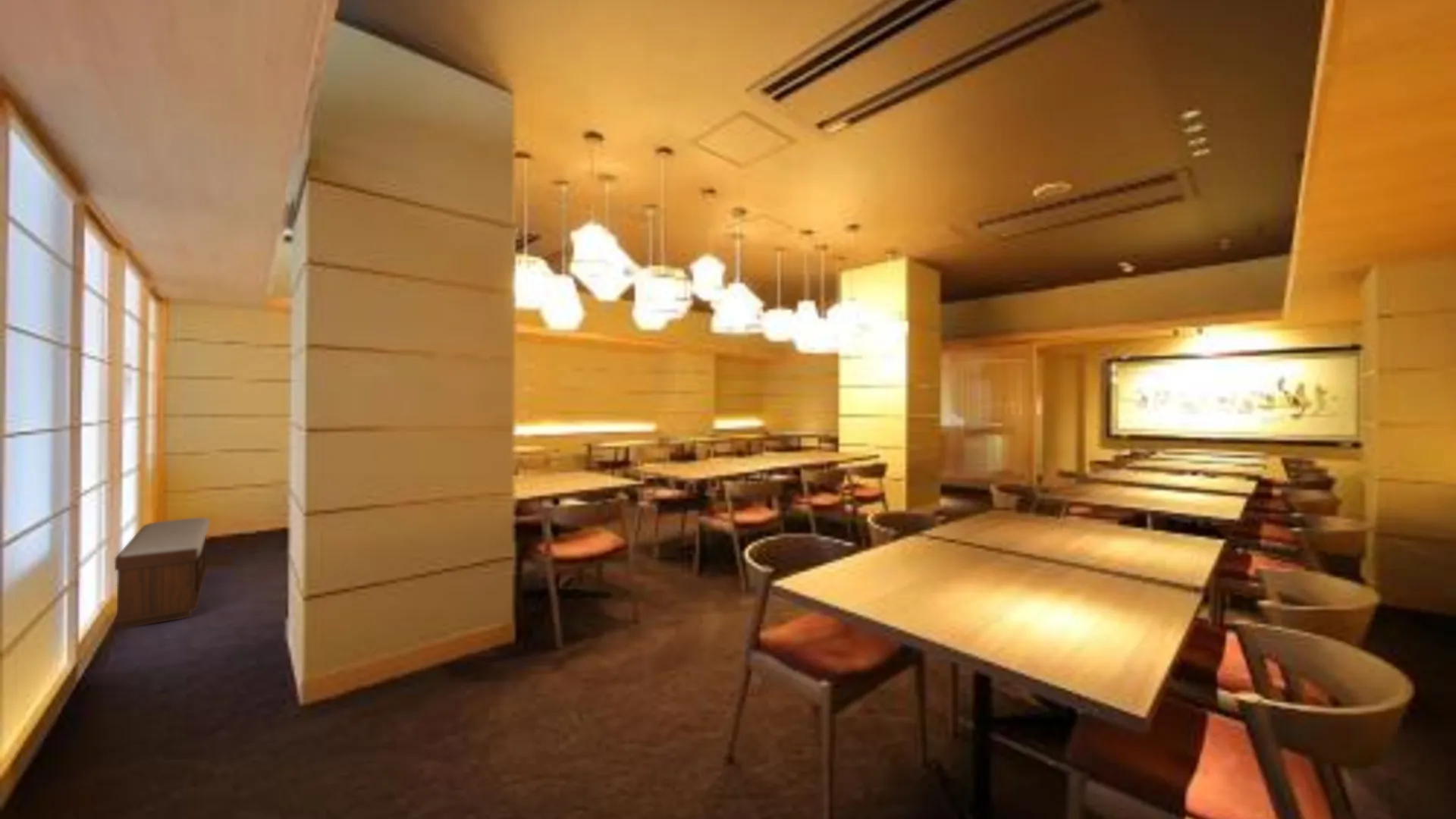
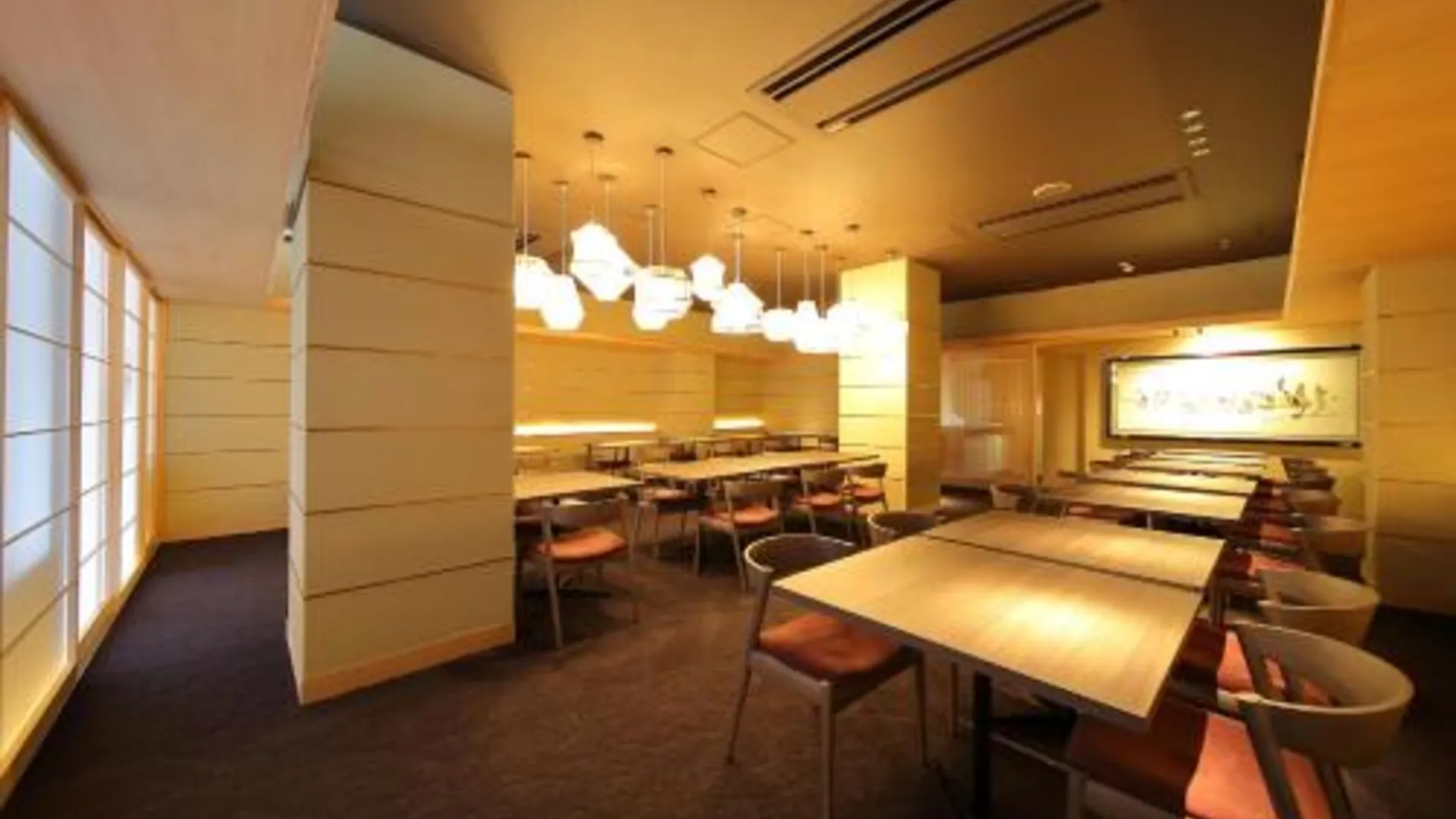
- bench (169, 564)
